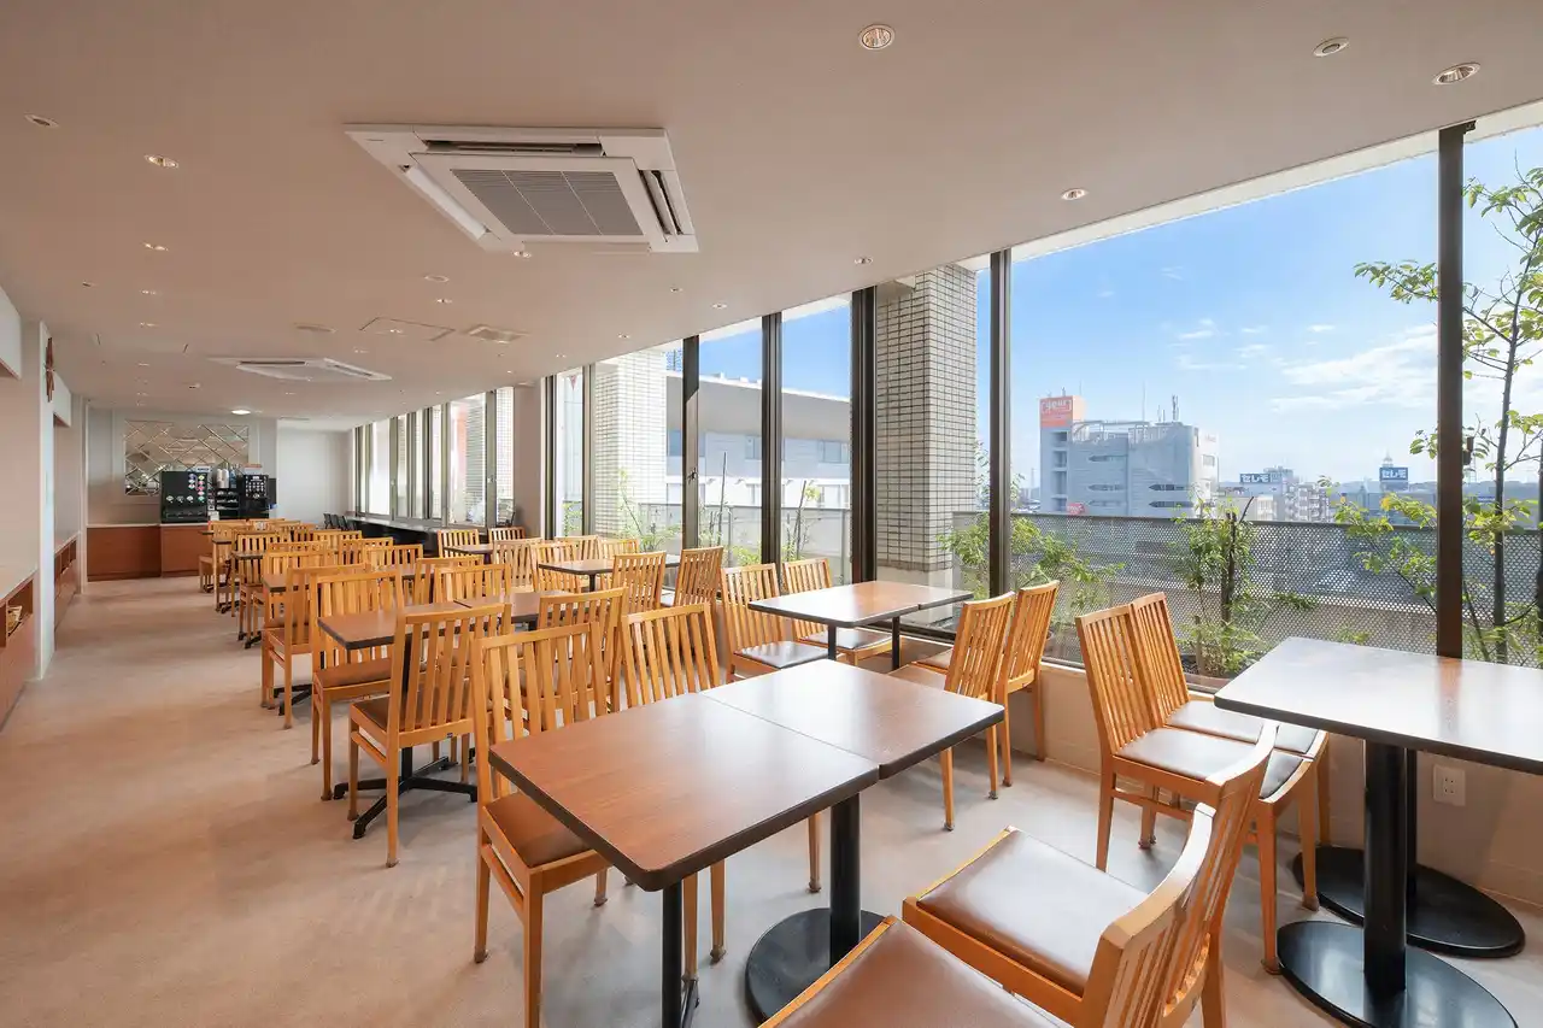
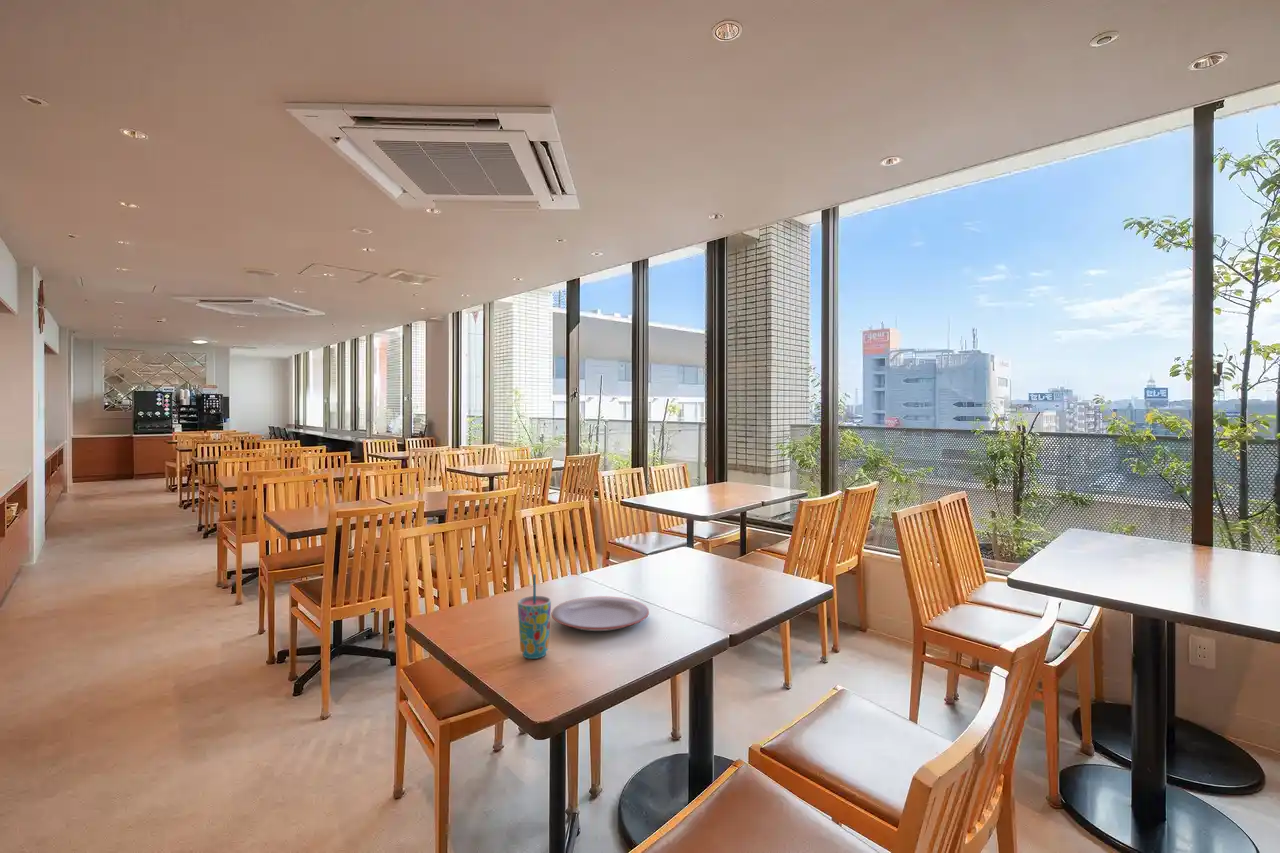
+ plate (600, 614)
+ cup (534, 614)
